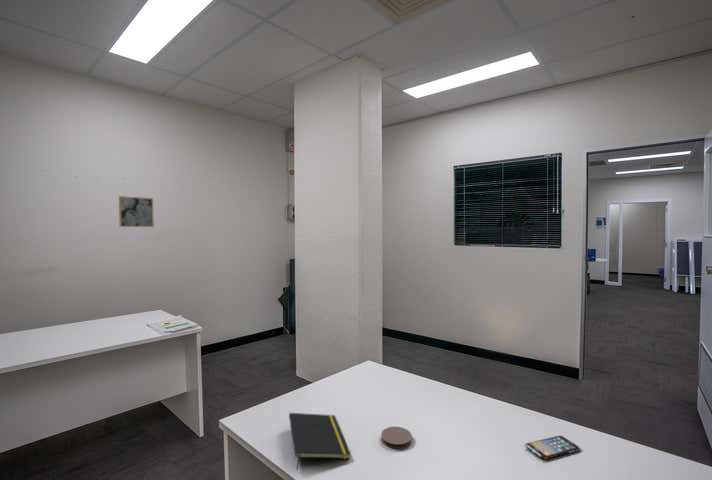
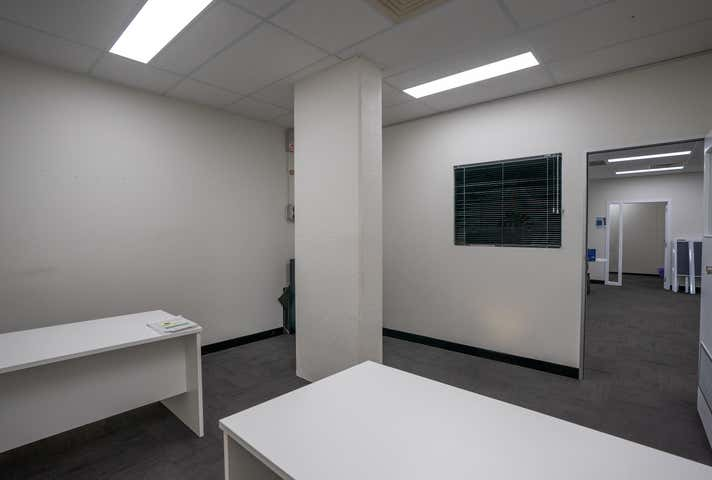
- notepad (317, 433)
- wall art (136, 212)
- smartphone (552, 446)
- coaster (396, 437)
